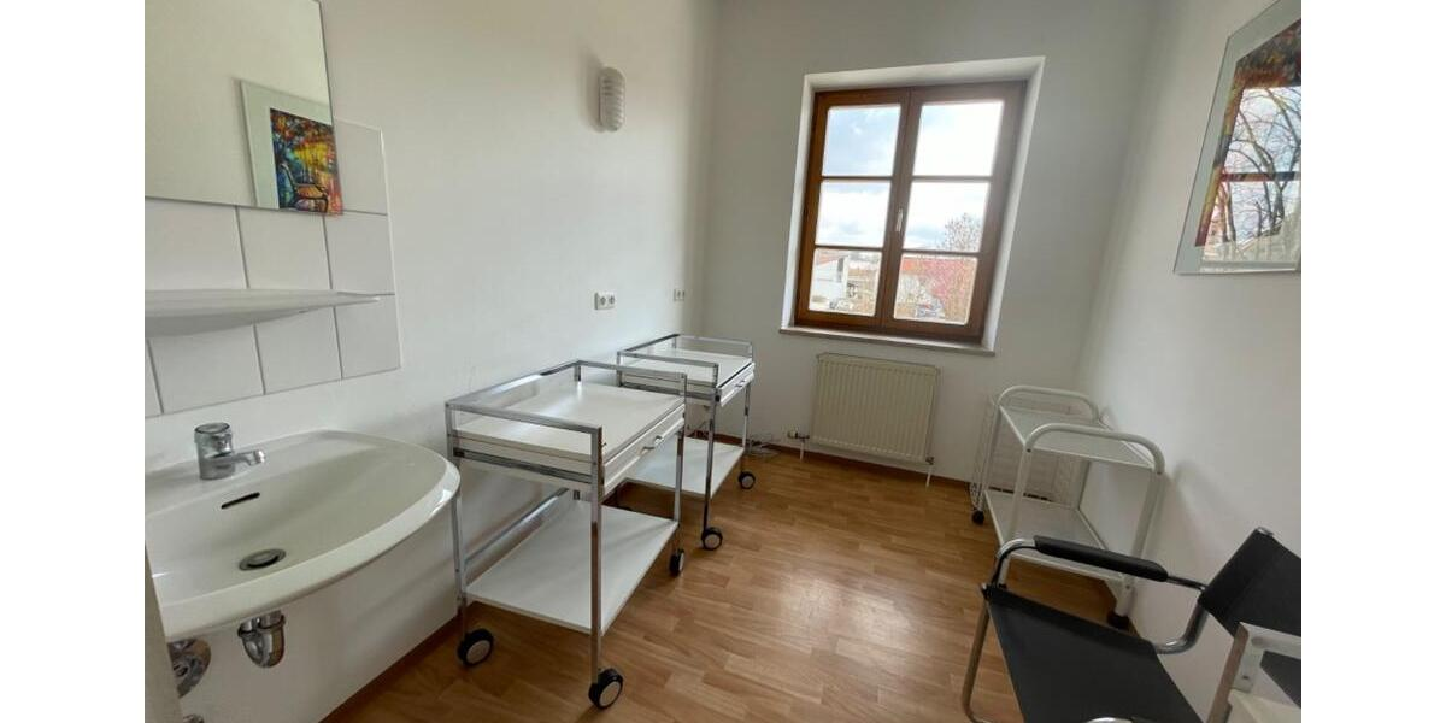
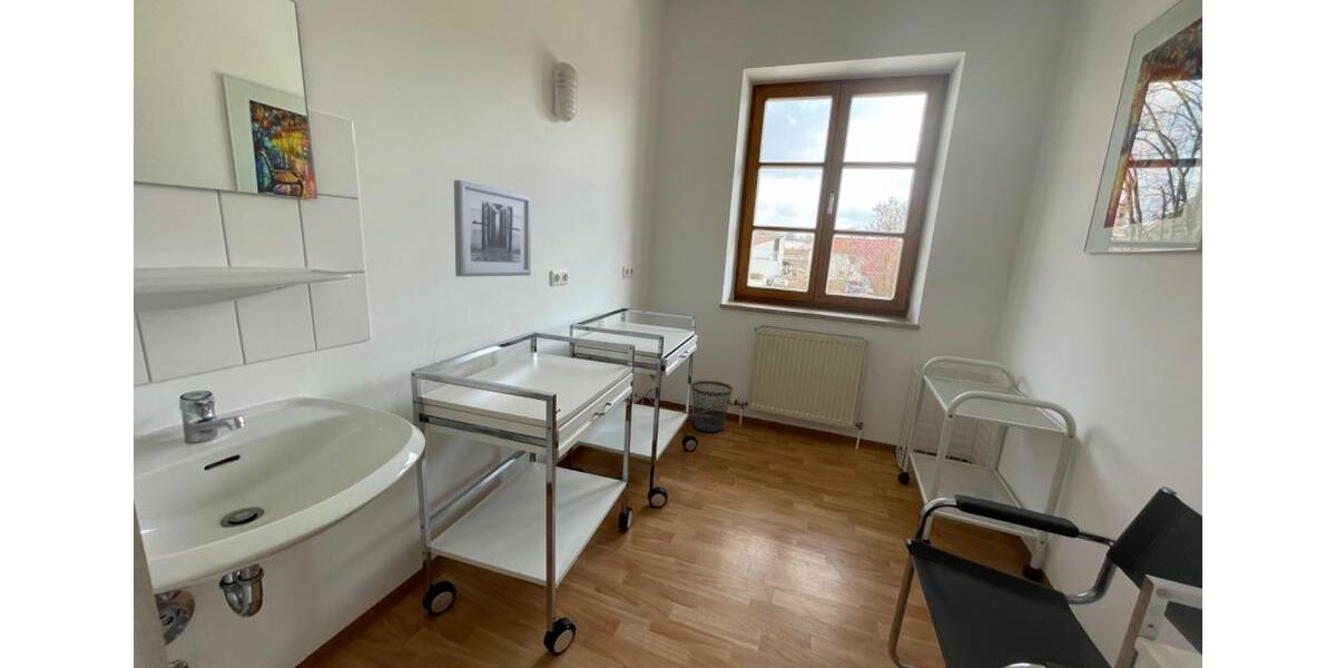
+ wall art (497, 233)
+ wastebasket (710, 406)
